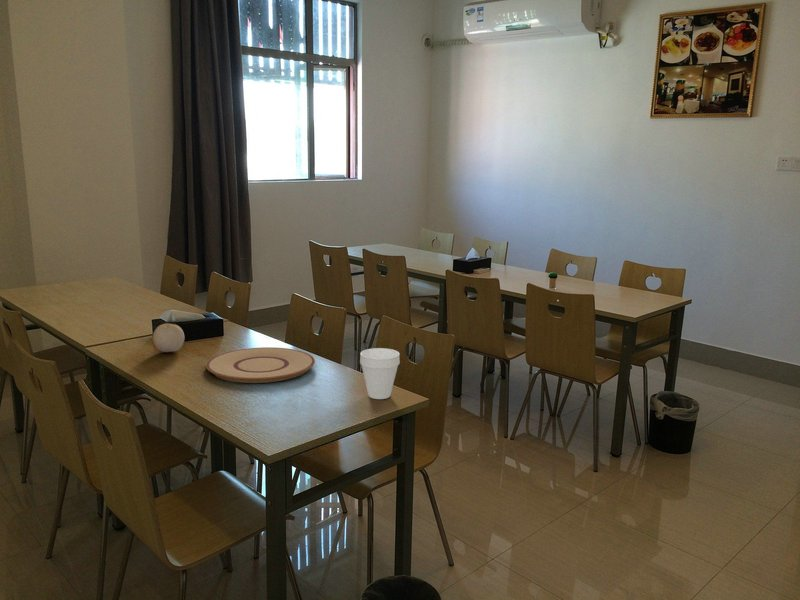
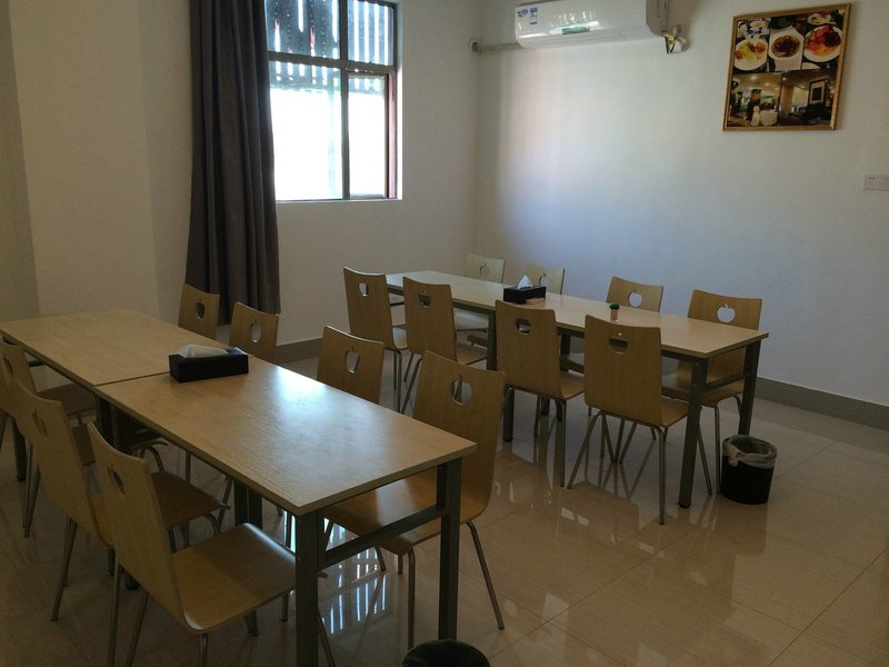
- plate (261, 364)
- cup (379, 374)
- fruit (168, 338)
